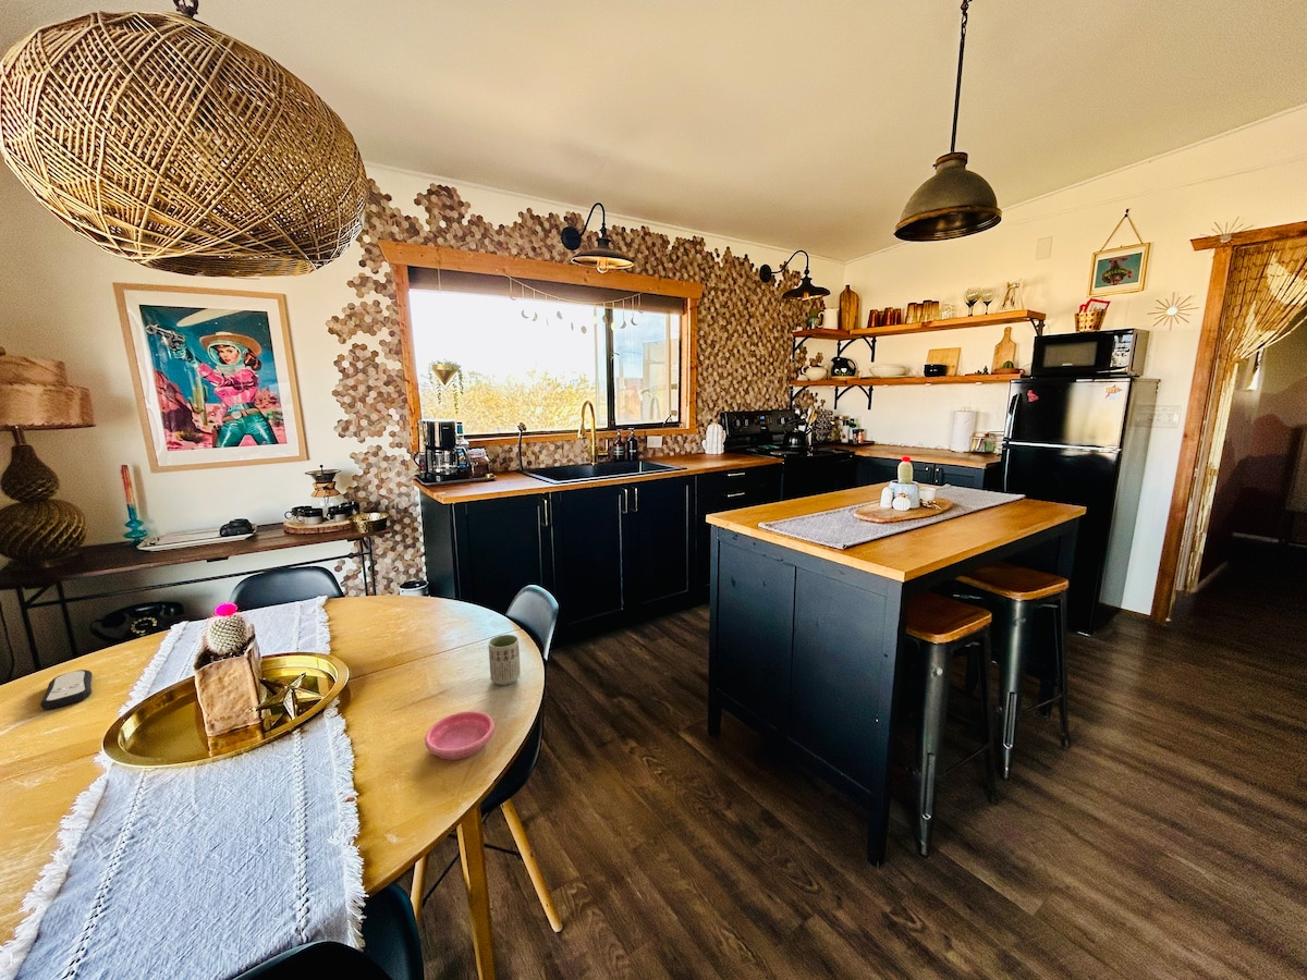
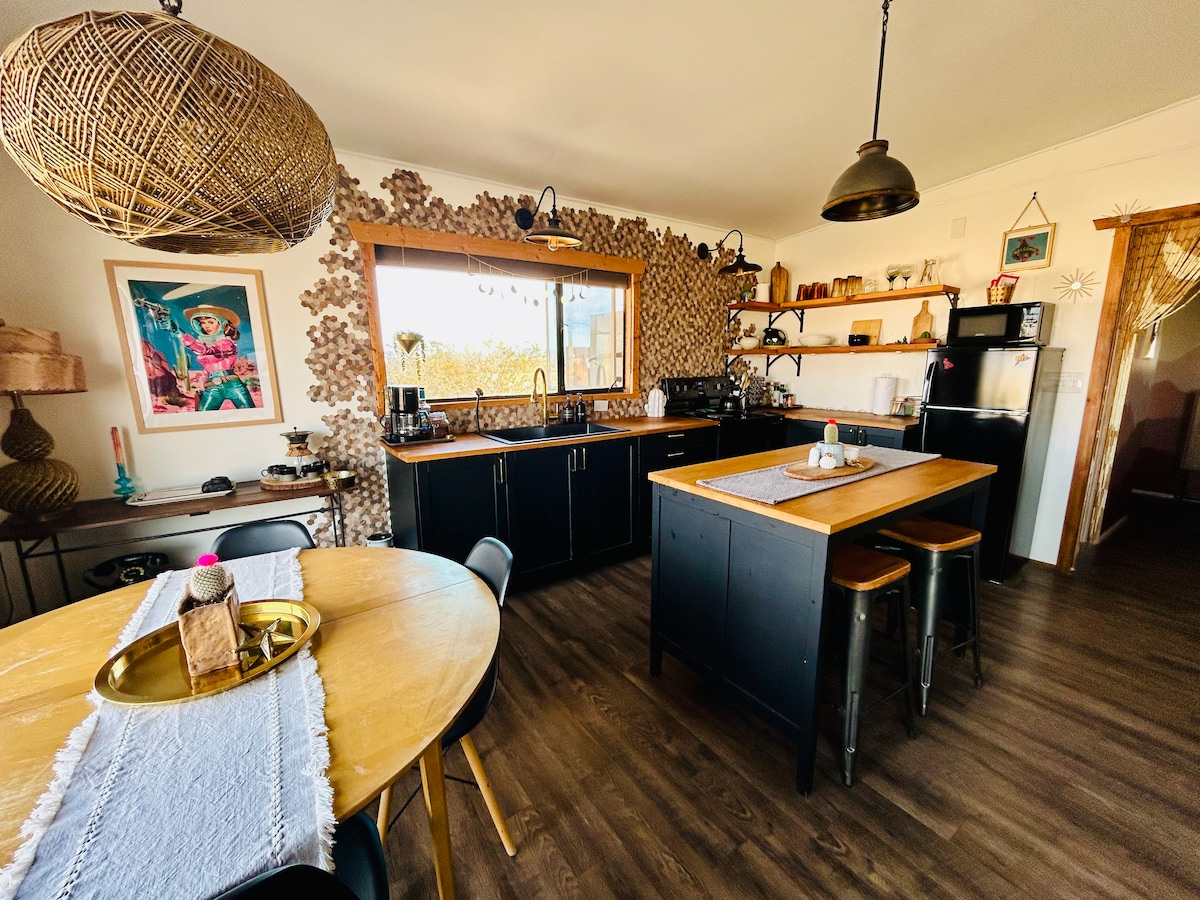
- cup (504, 660)
- saucer (460, 736)
- remote control (69, 687)
